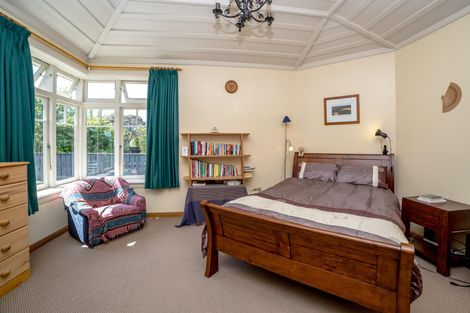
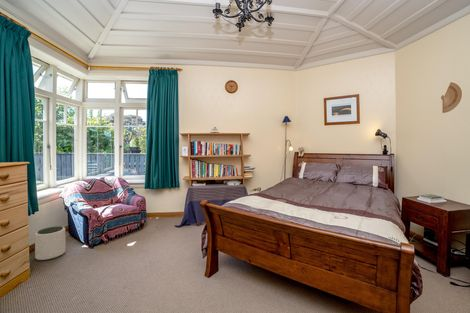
+ plant pot (50, 242)
